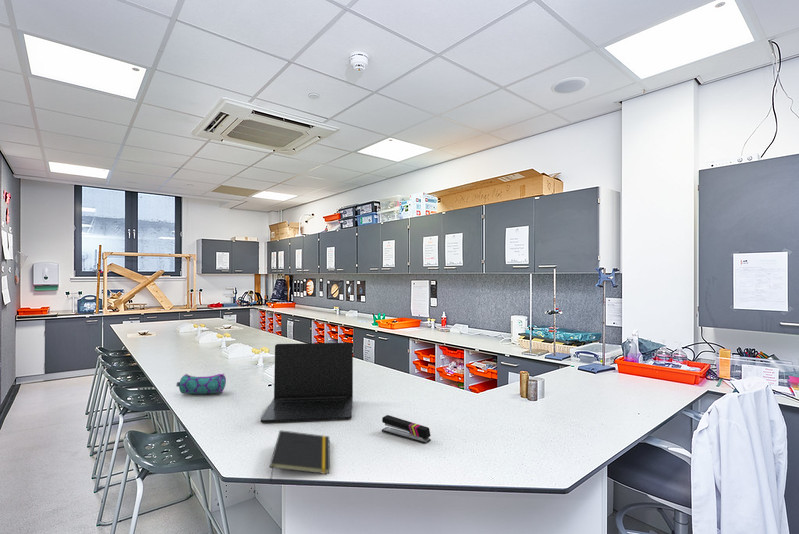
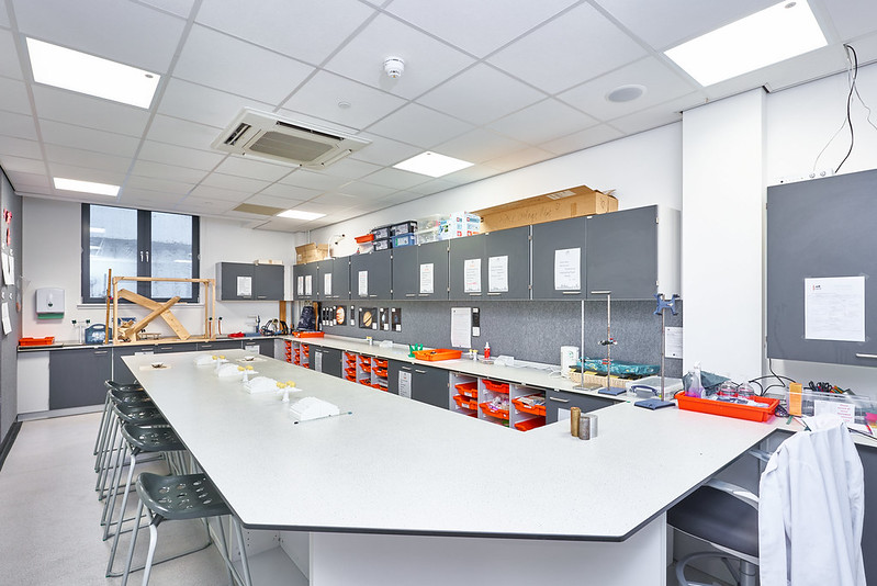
- stapler (405, 428)
- notepad (302, 450)
- laptop (310, 379)
- pencil case (202, 383)
